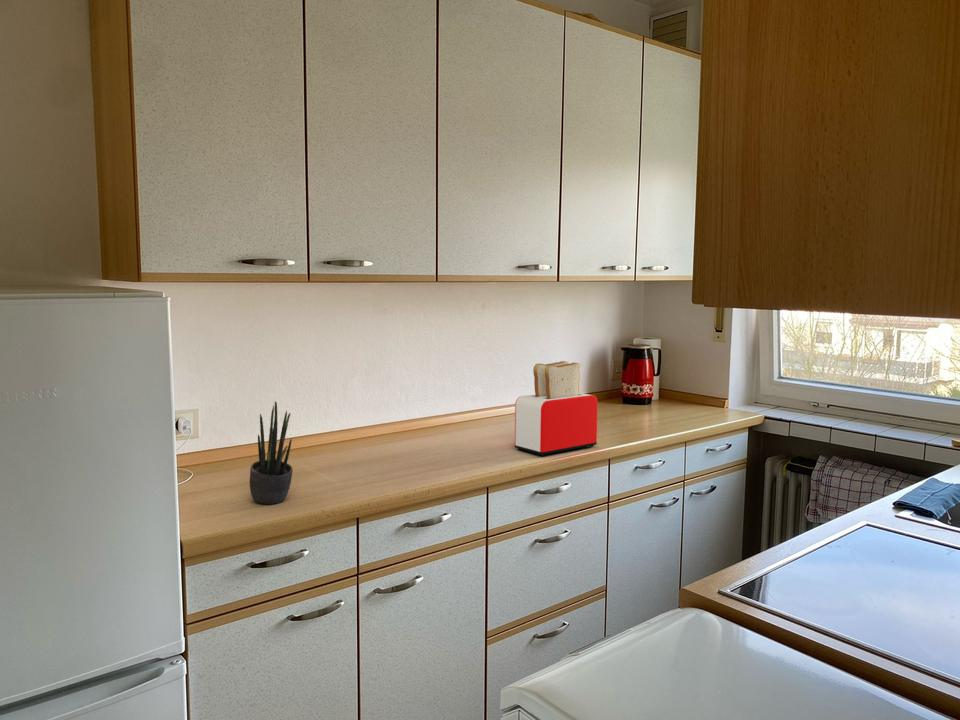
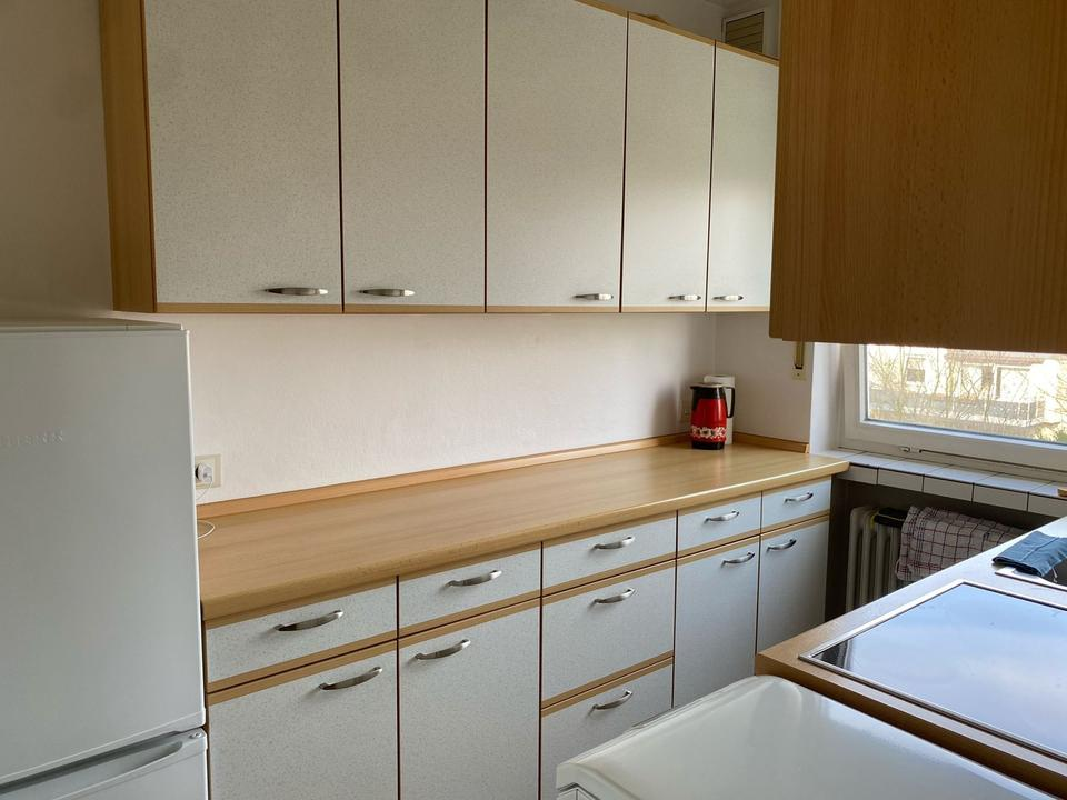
- potted plant (273, 452)
- toaster (559, 405)
